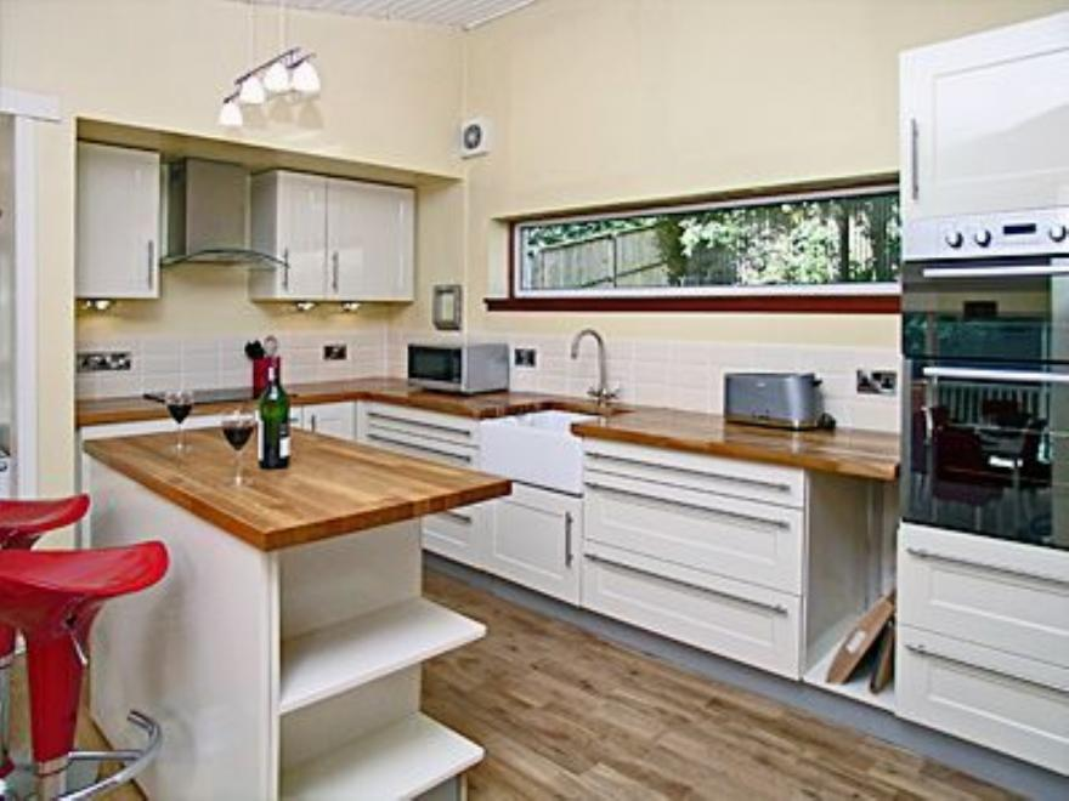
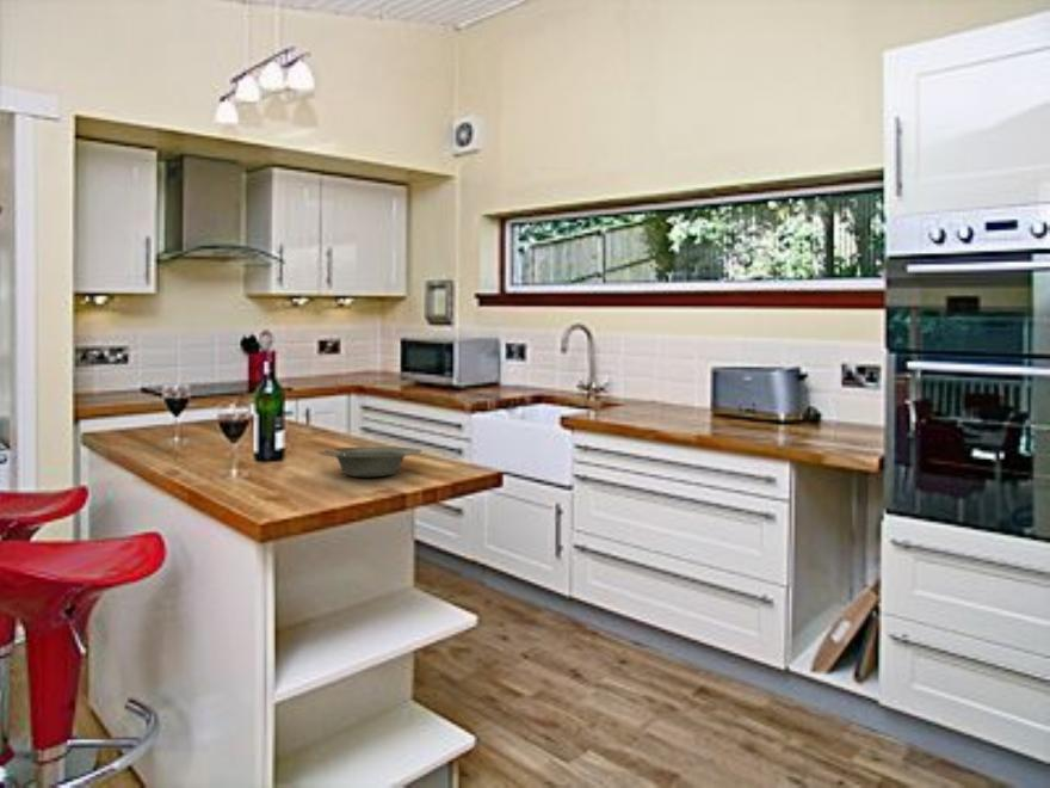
+ bowl (370, 462)
